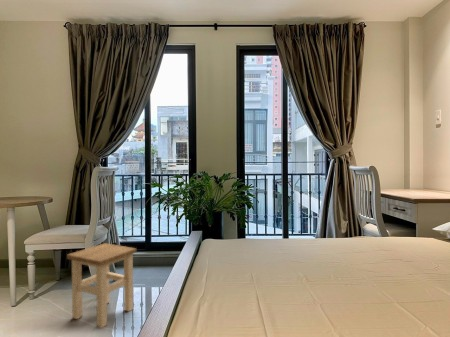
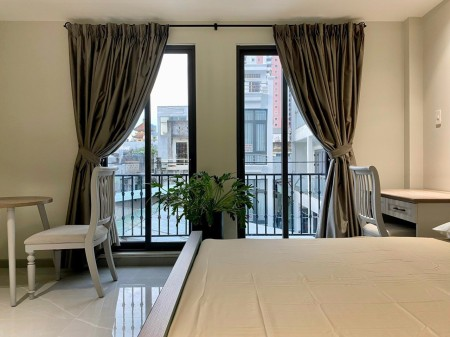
- stool (103, 282)
